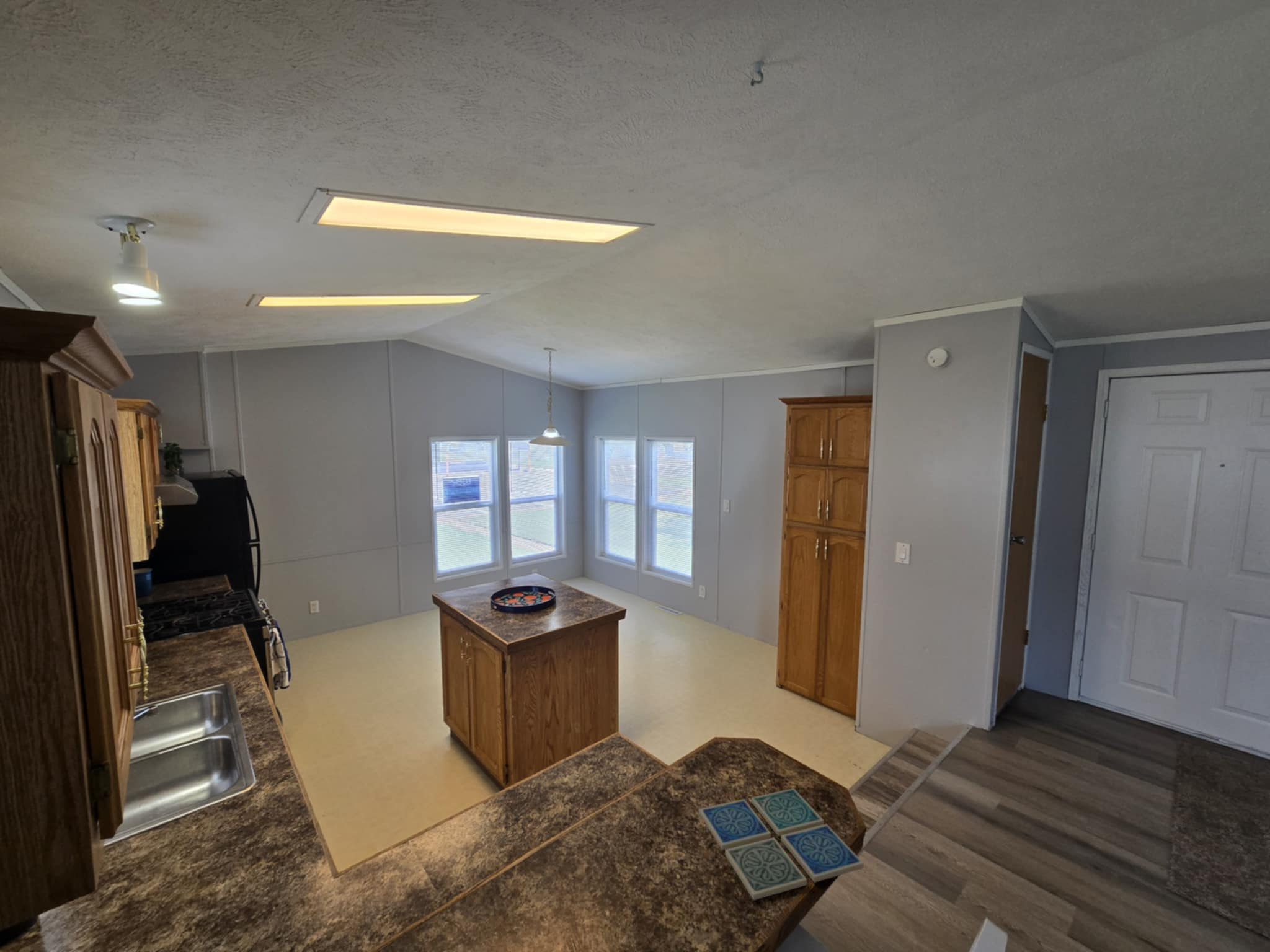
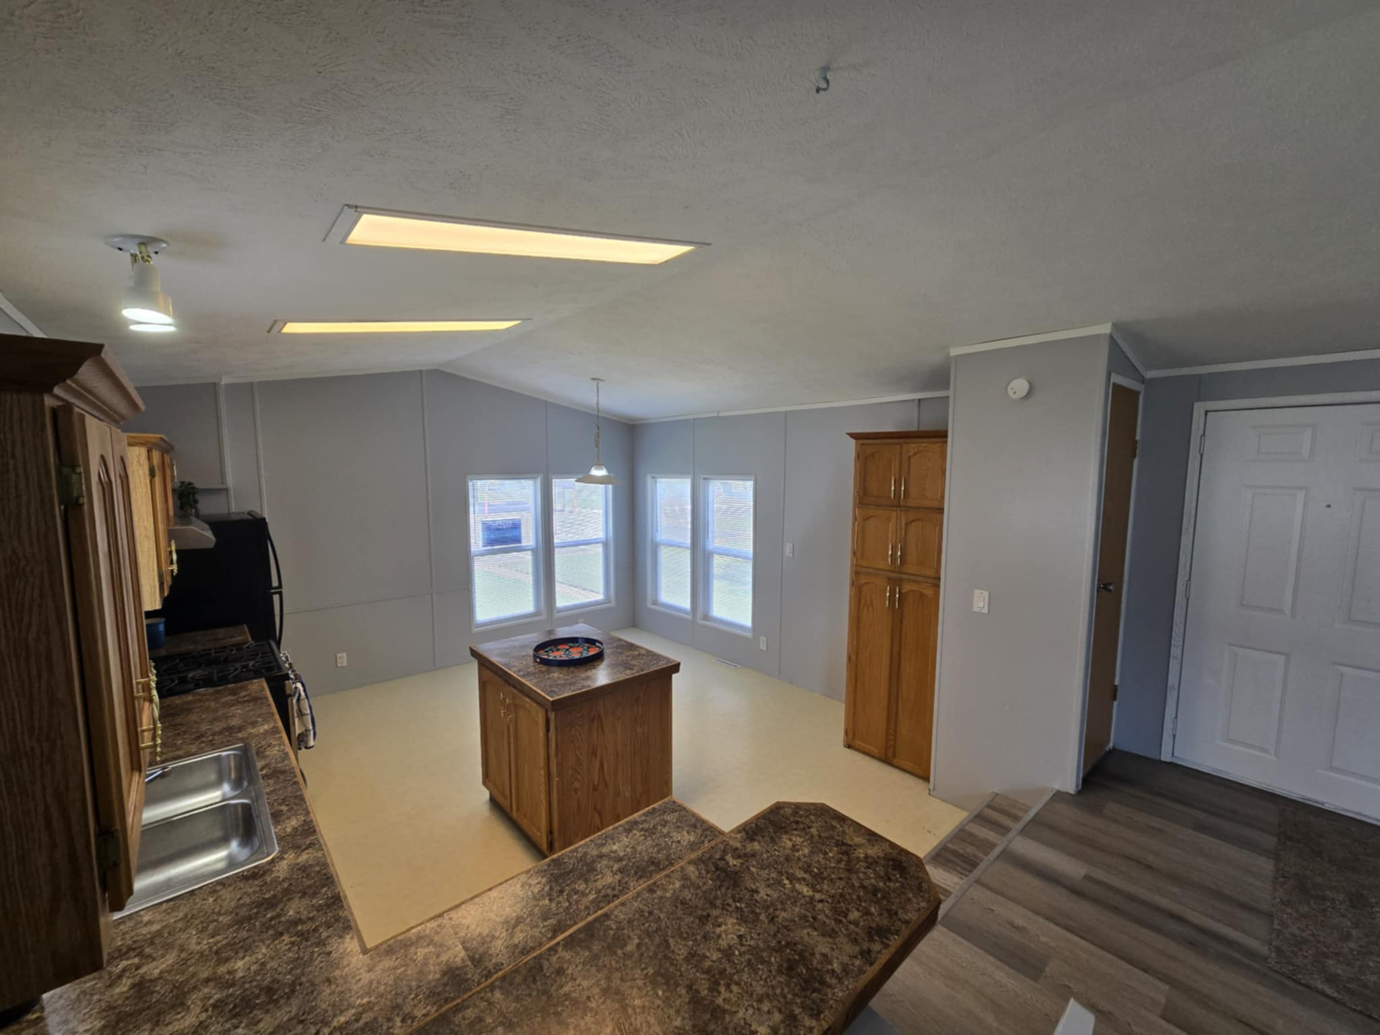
- drink coaster (778, 835)
